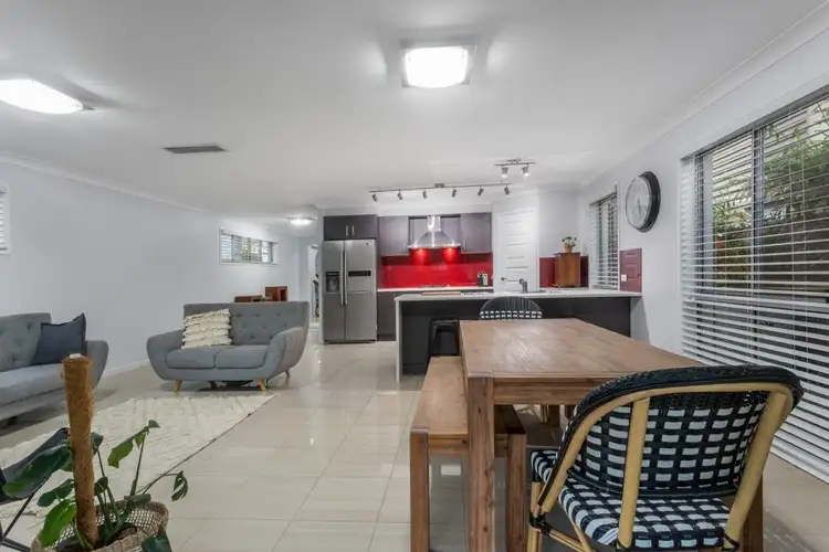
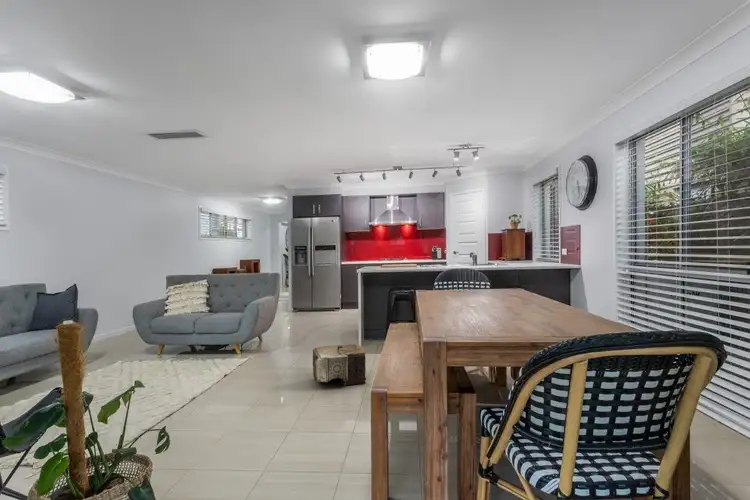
+ pouf (338, 365)
